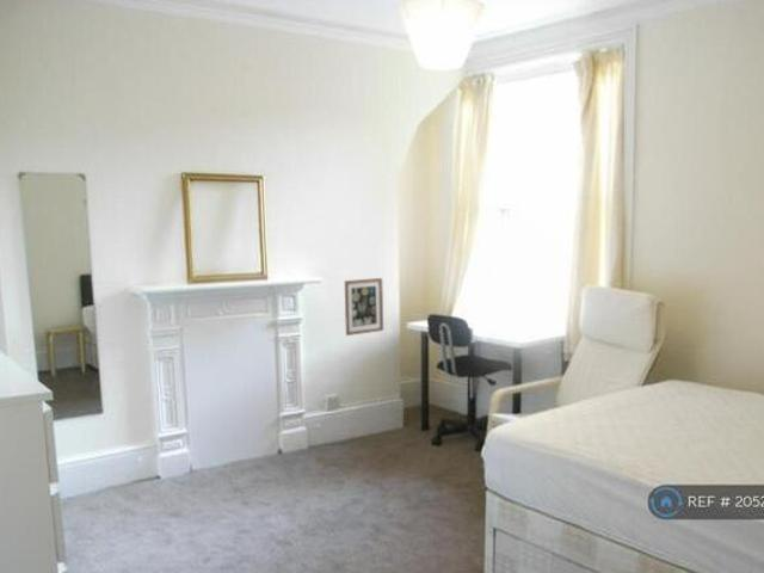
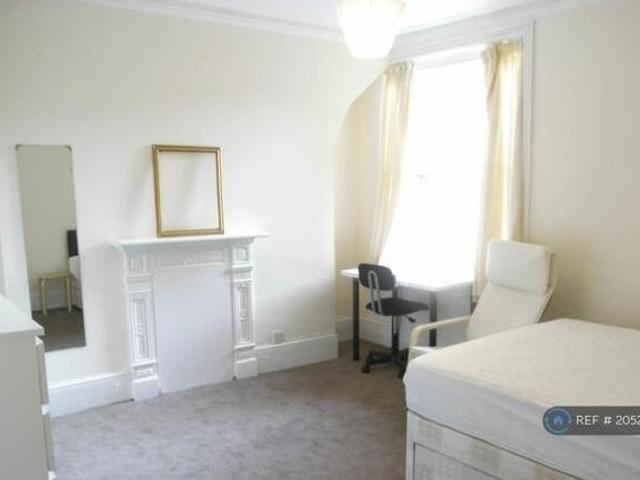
- wall art (364, 306)
